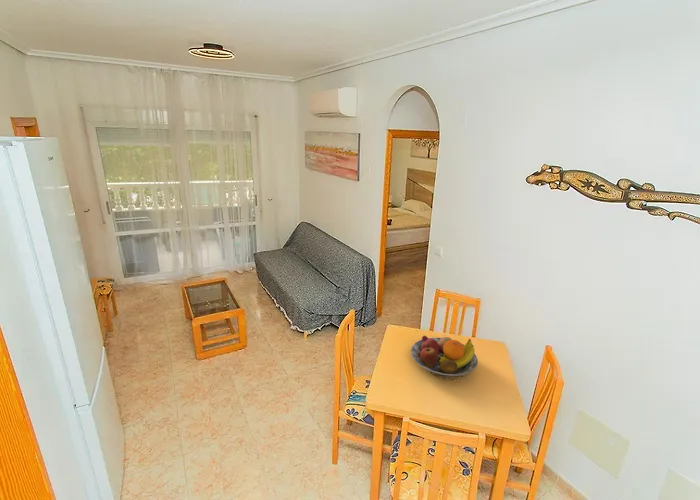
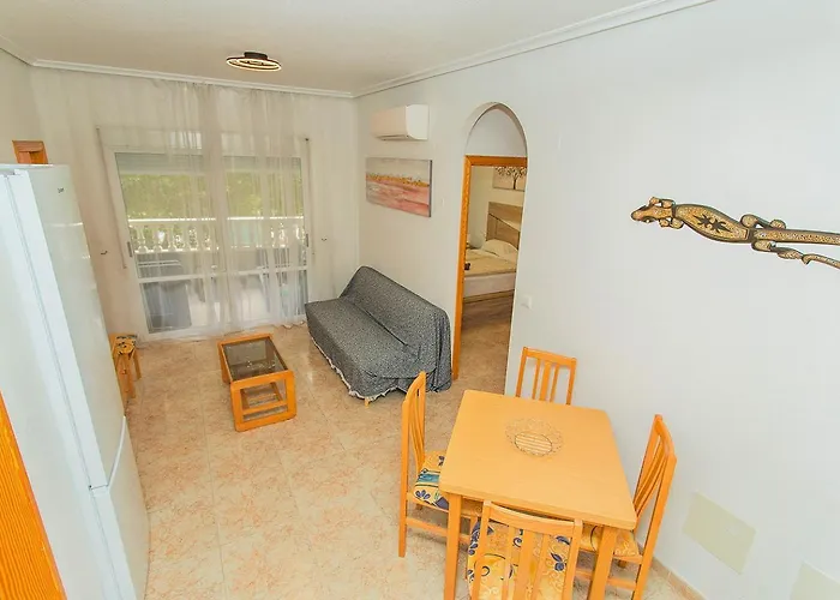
- fruit bowl (443, 352)
